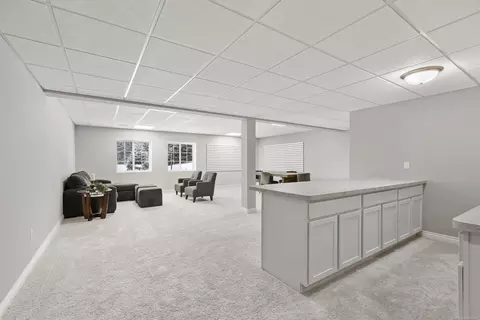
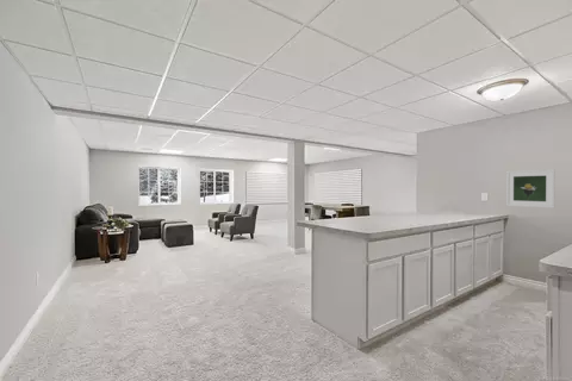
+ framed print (529, 188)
